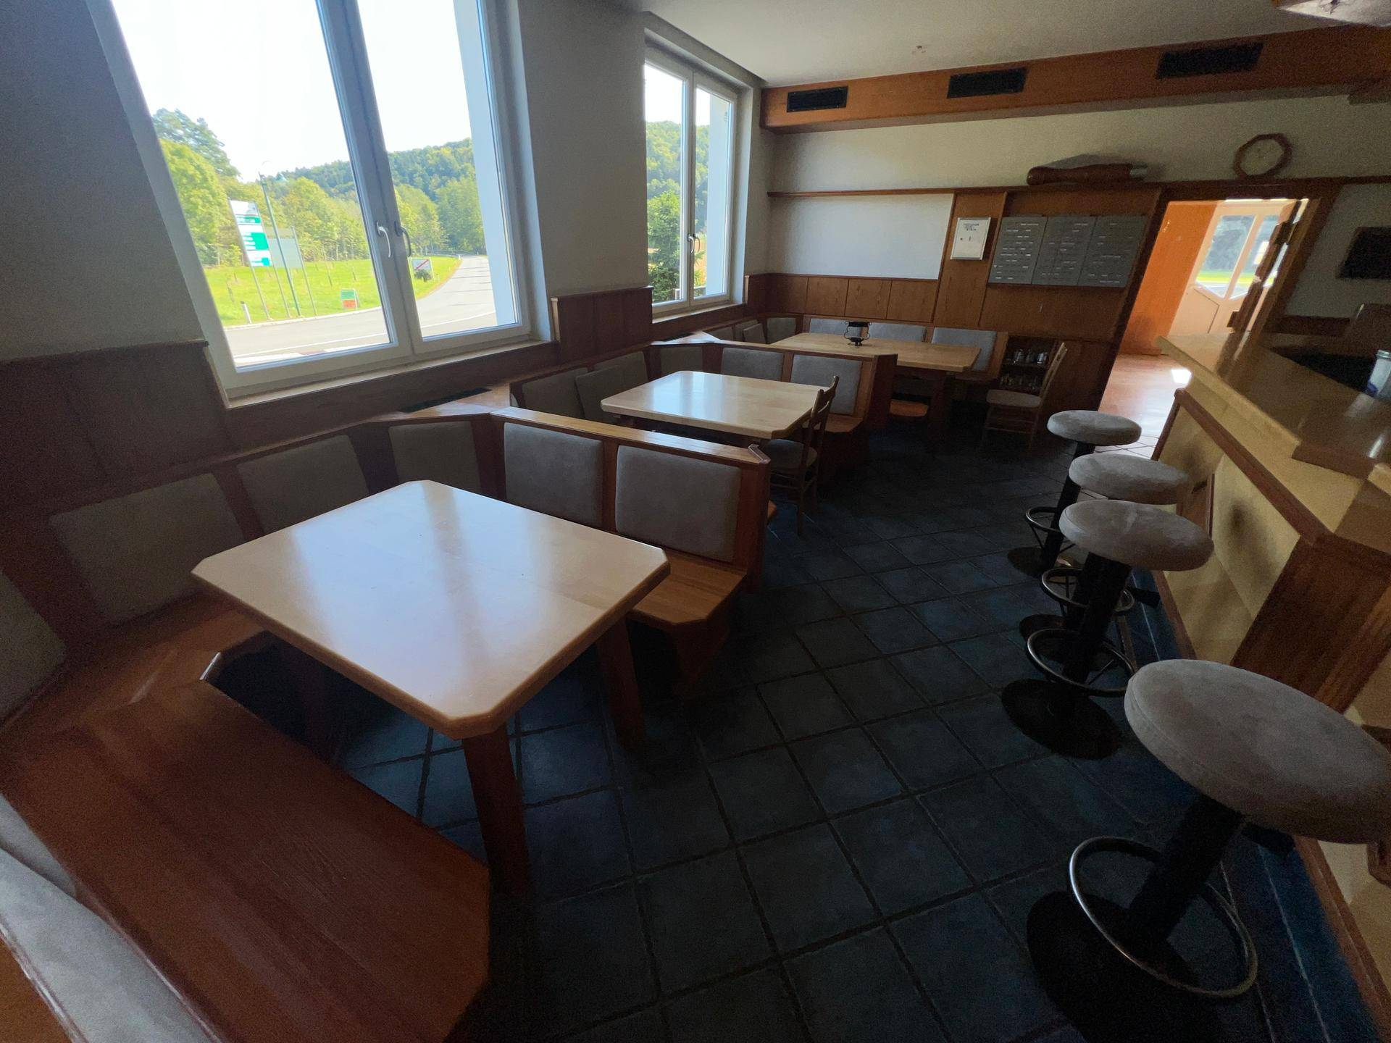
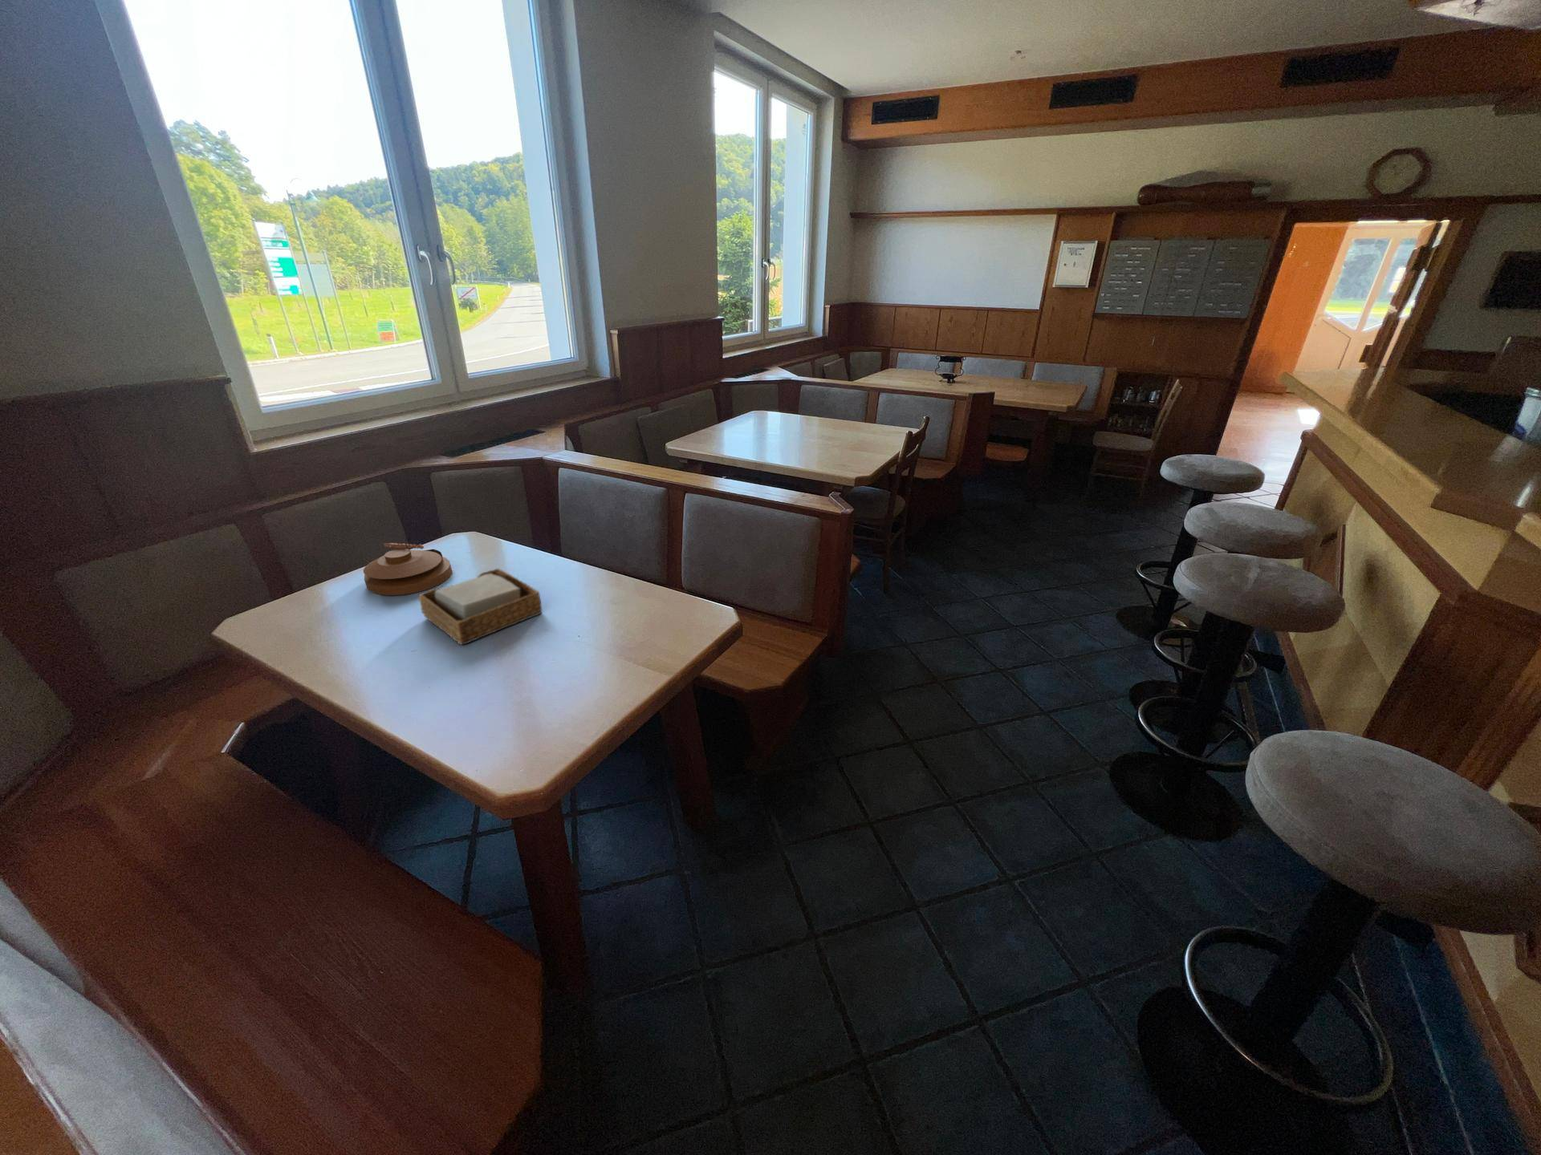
+ ashtray (406, 562)
+ napkin holder (481, 601)
